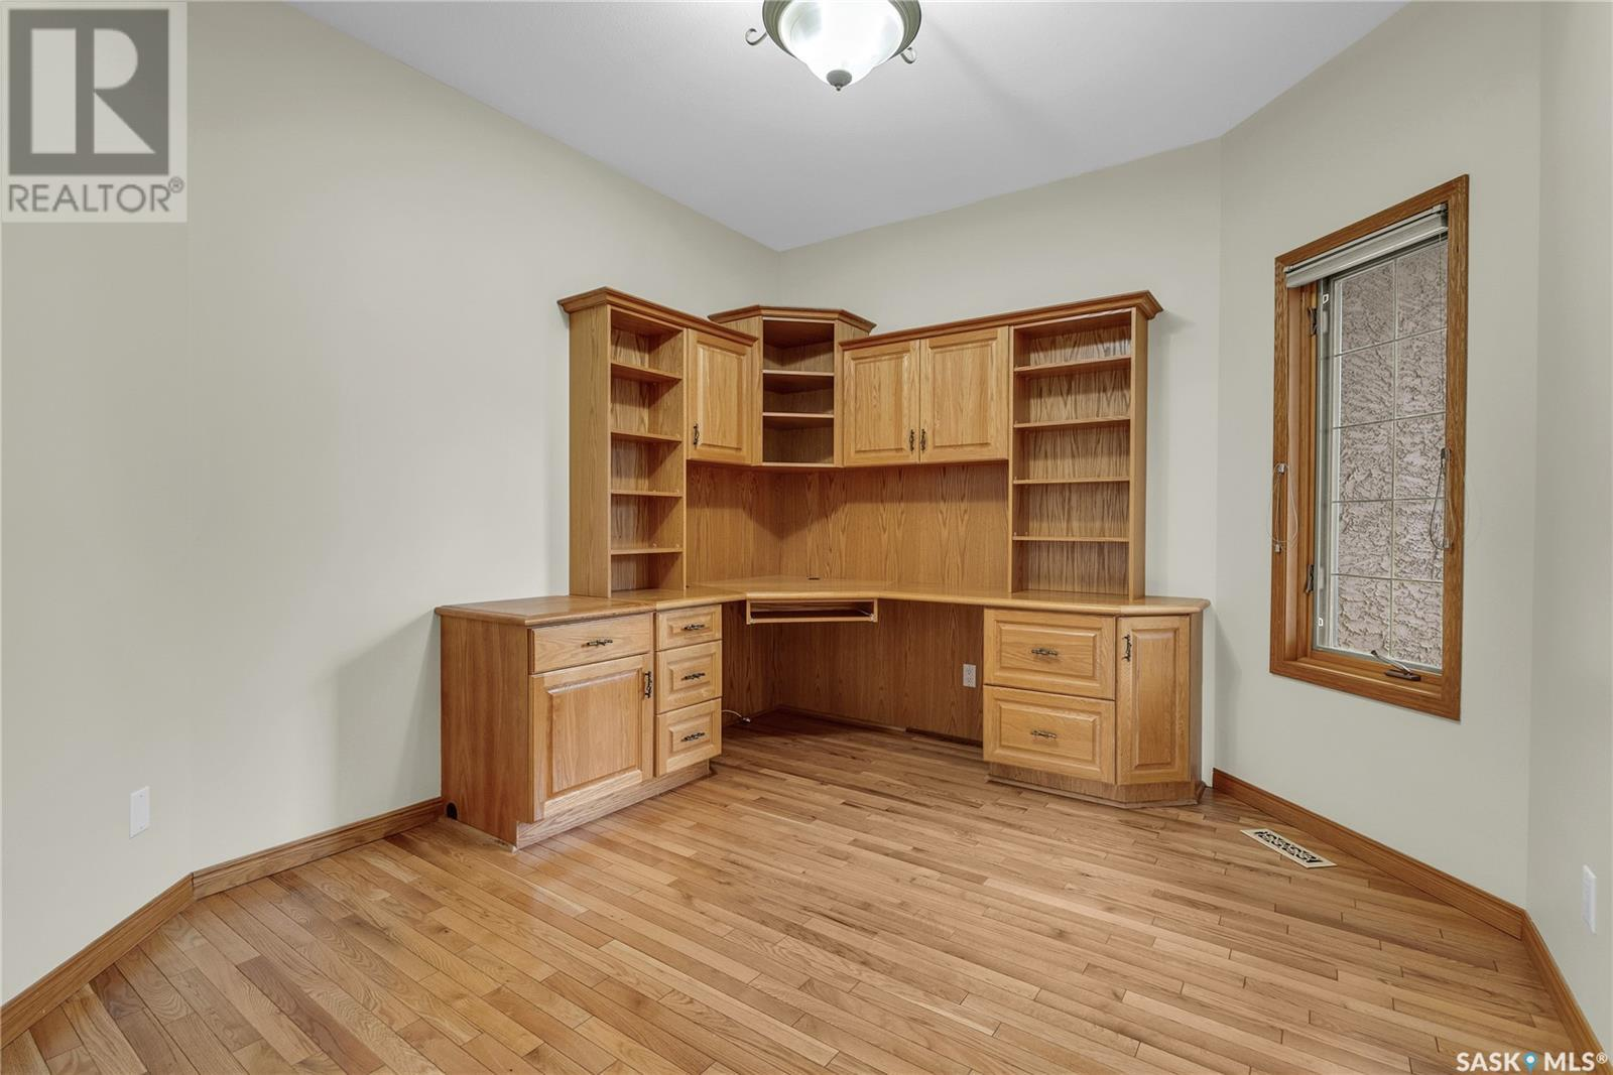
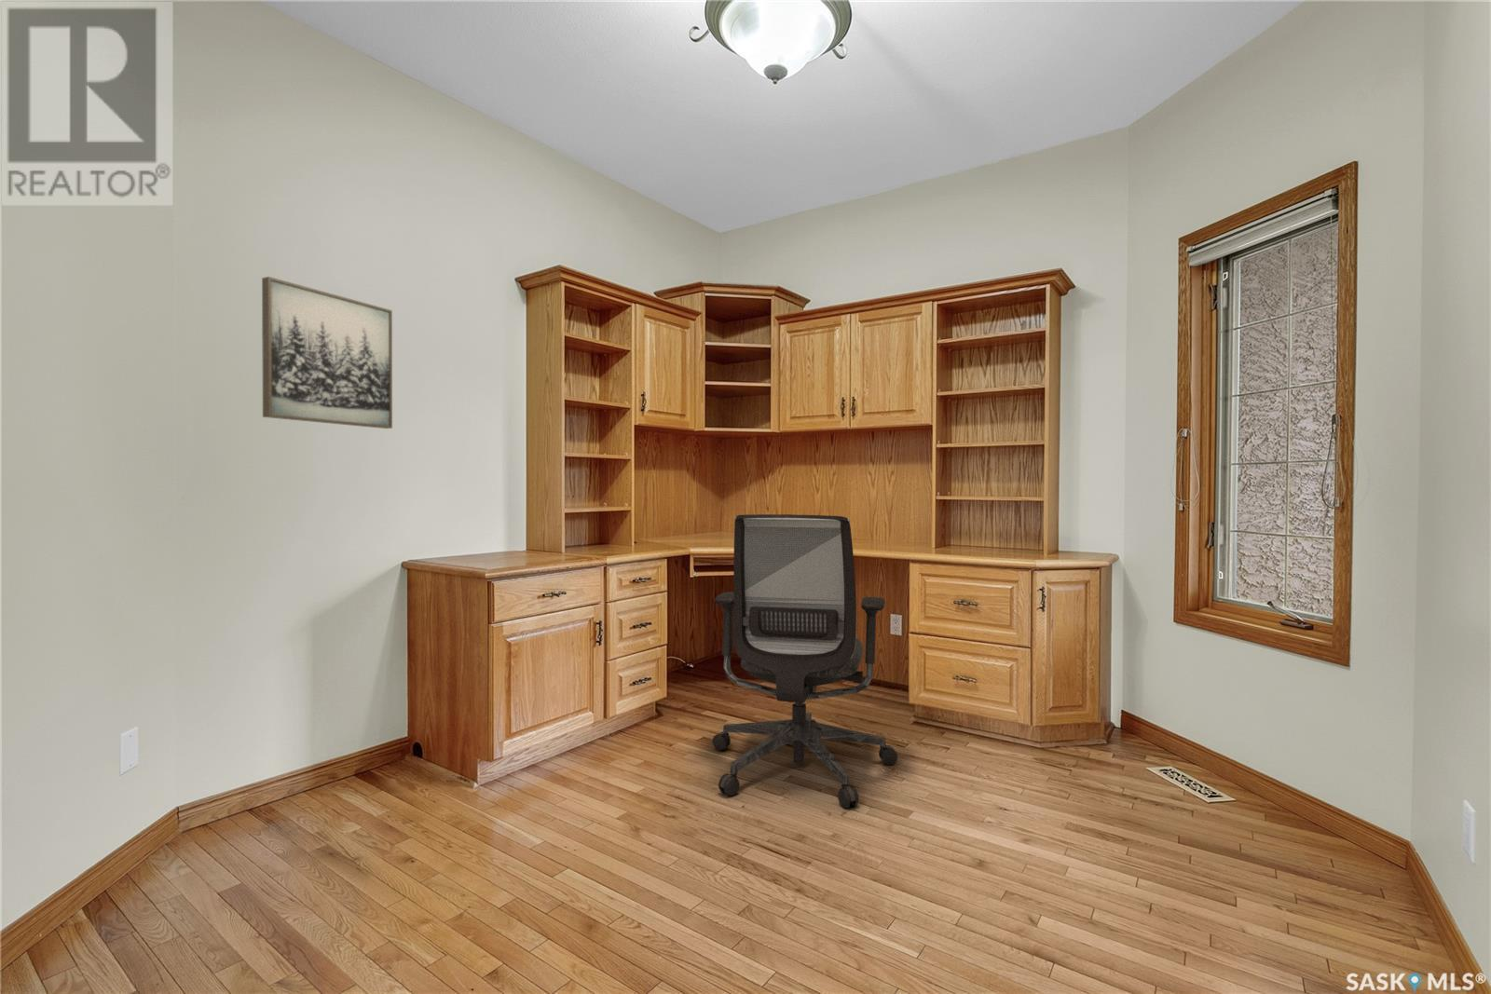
+ office chair (801, 637)
+ wall art (332, 358)
